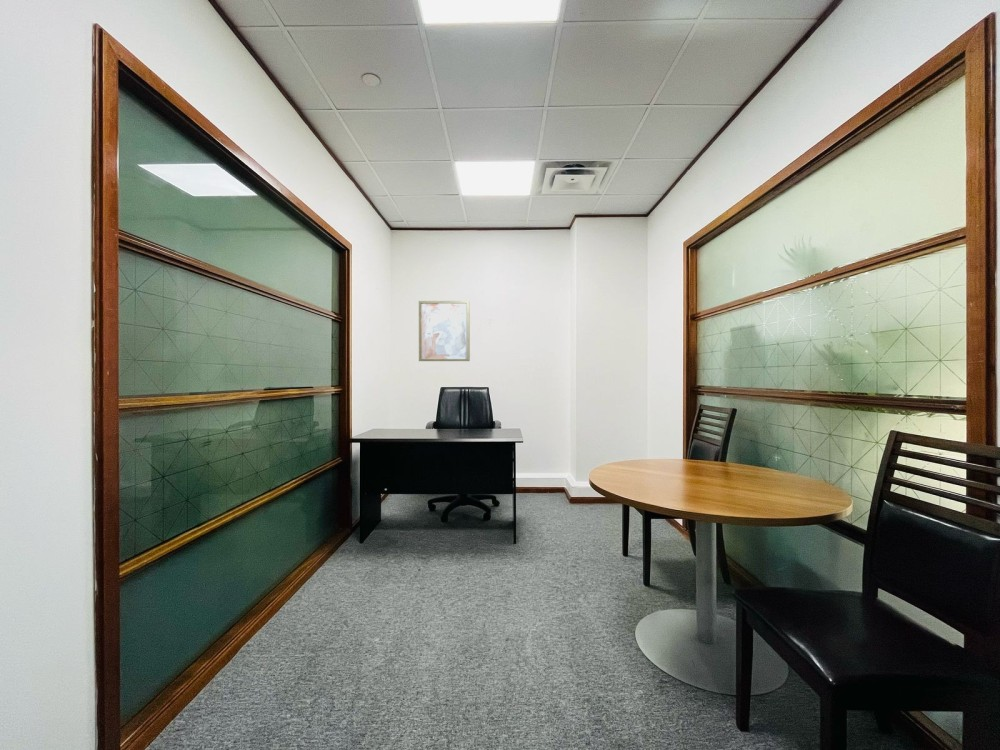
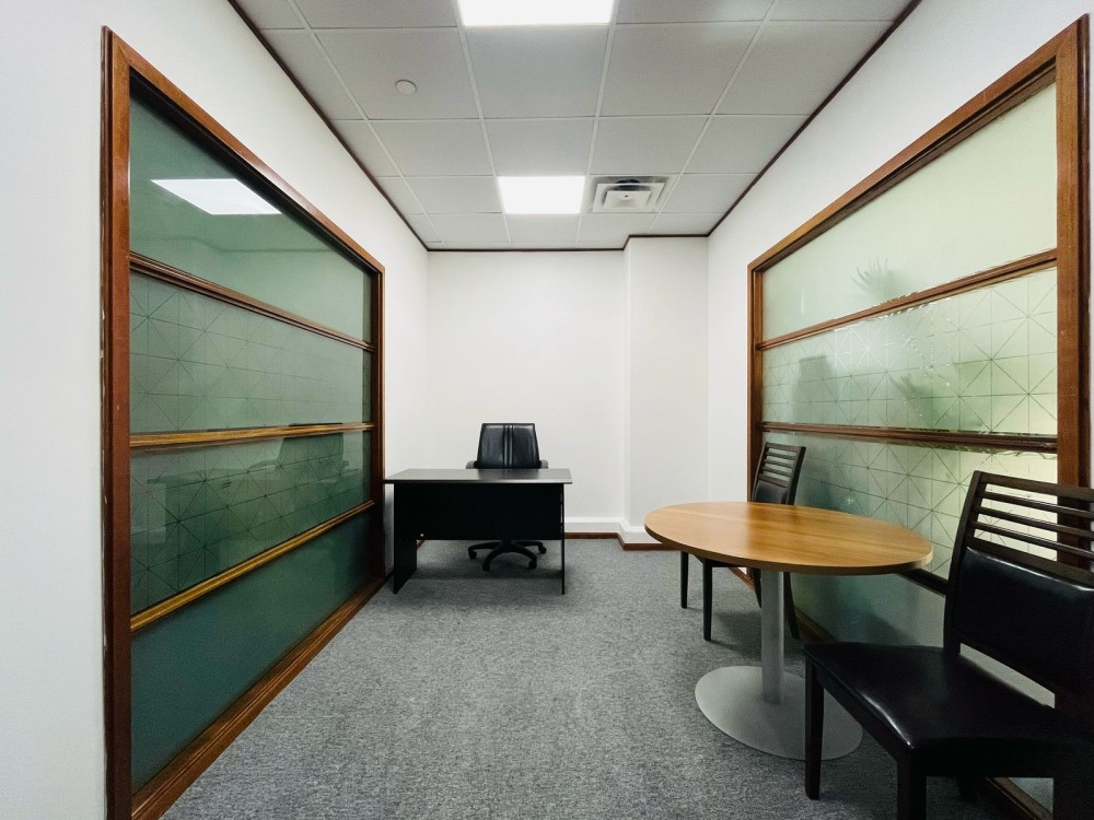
- wall art (444, 331)
